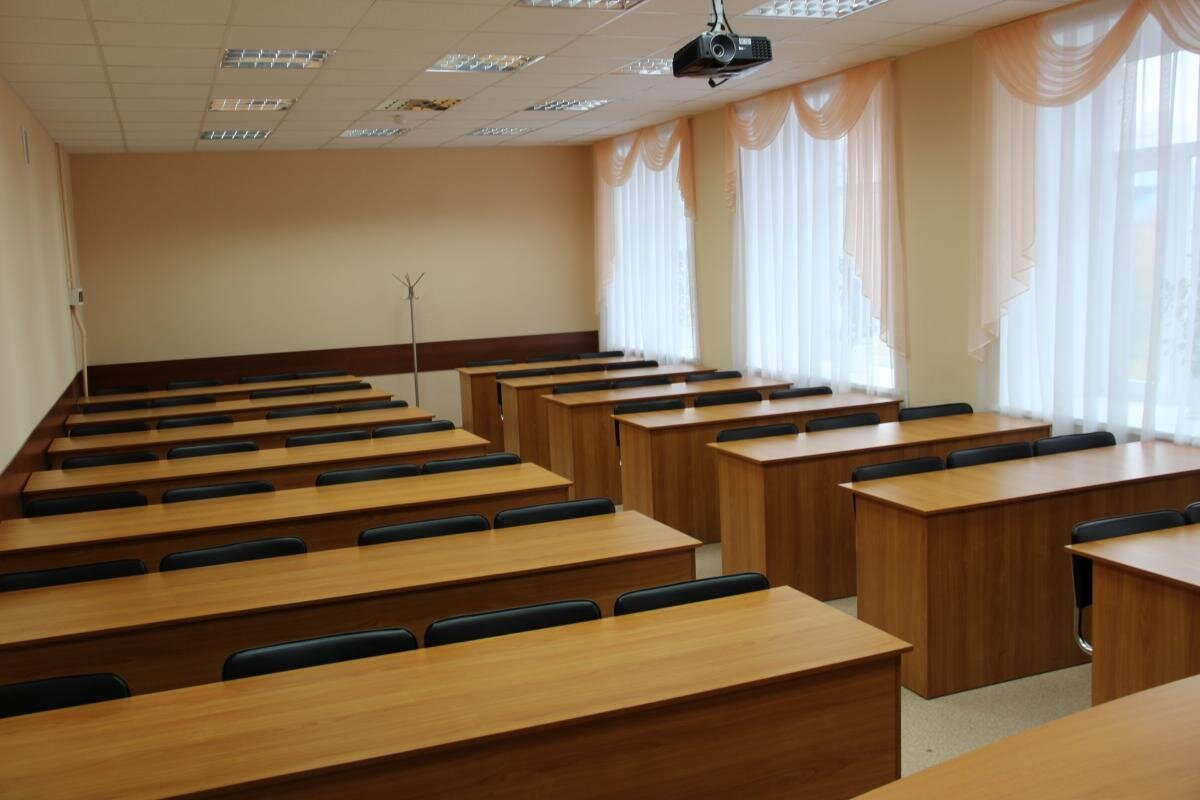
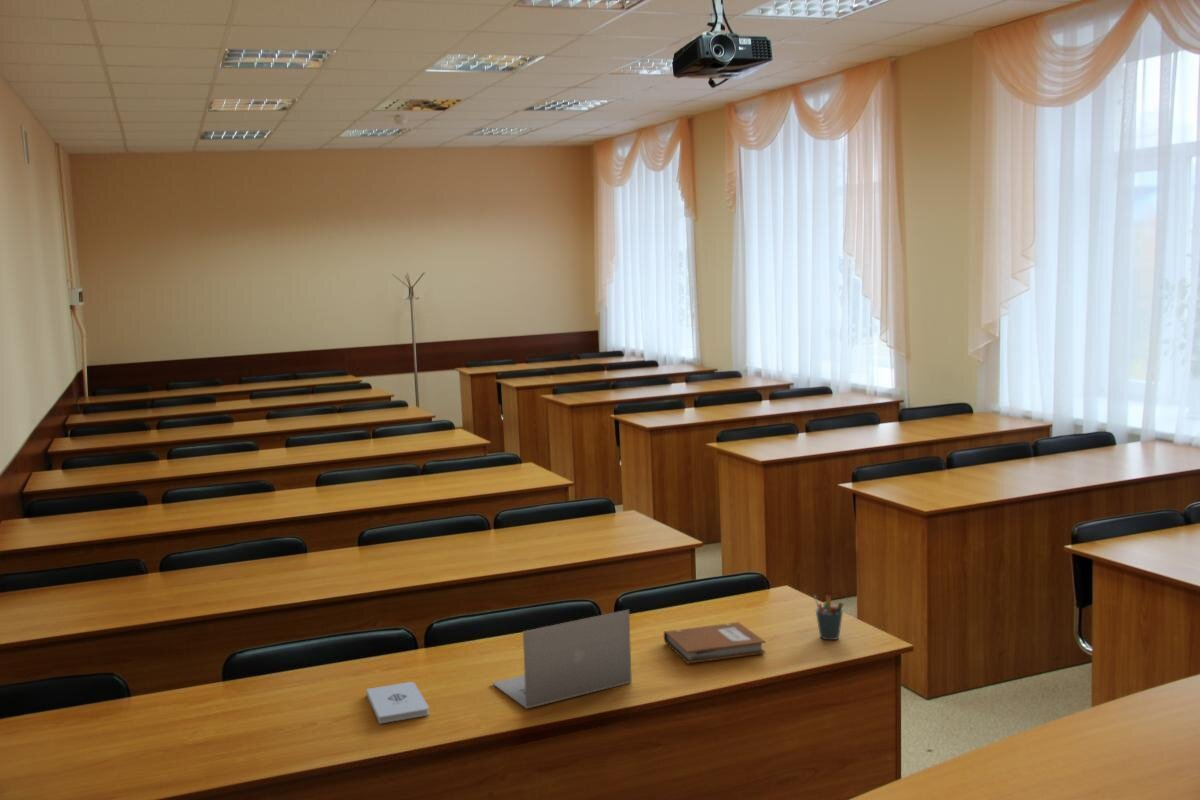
+ pen holder (829, 616)
+ notepad (397, 701)
+ notebook (715, 641)
+ laptop (560, 647)
